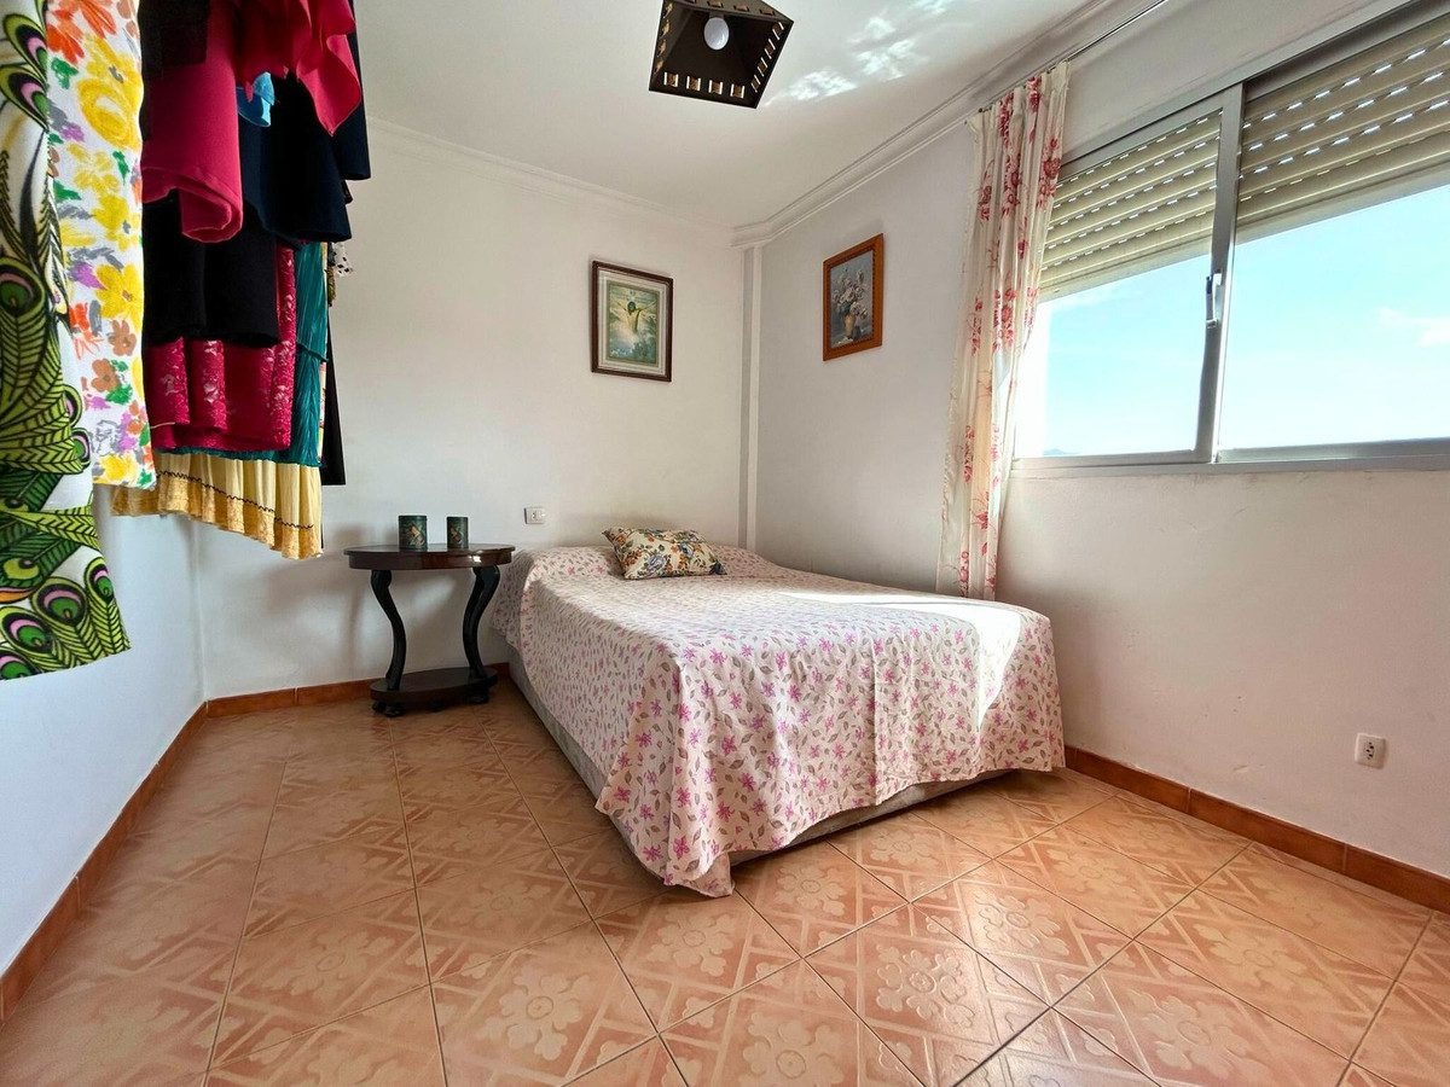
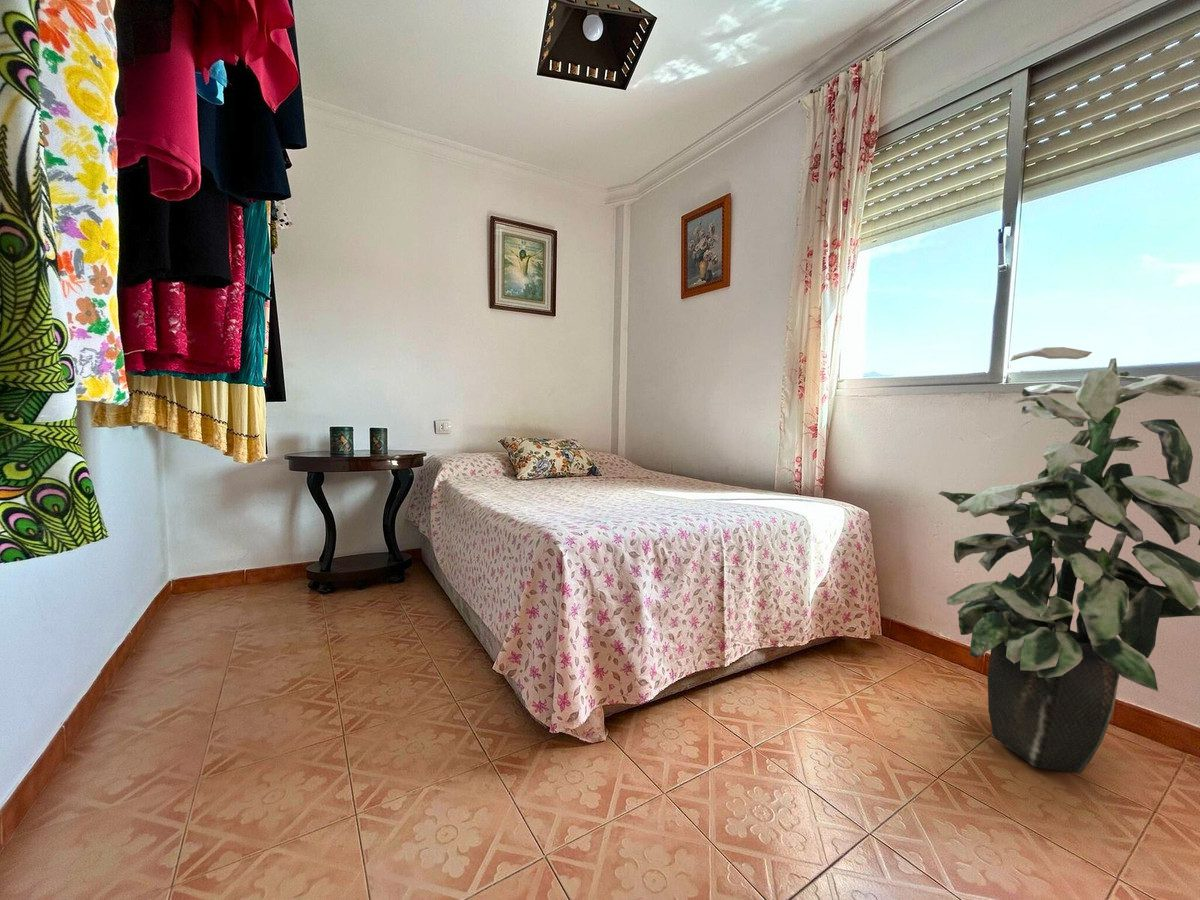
+ indoor plant (1059, 554)
